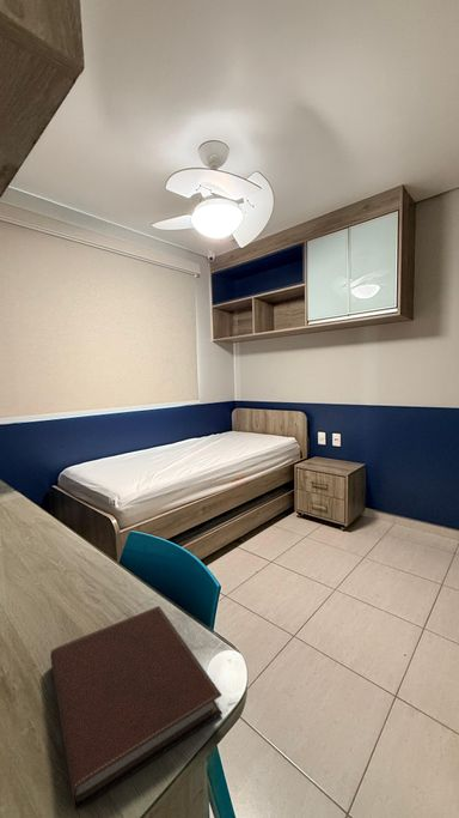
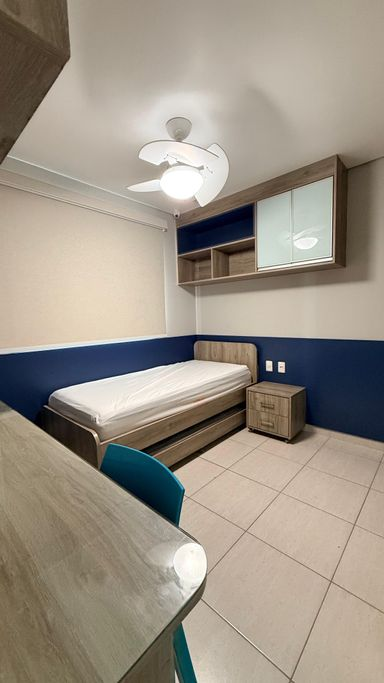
- notebook (129, 679)
